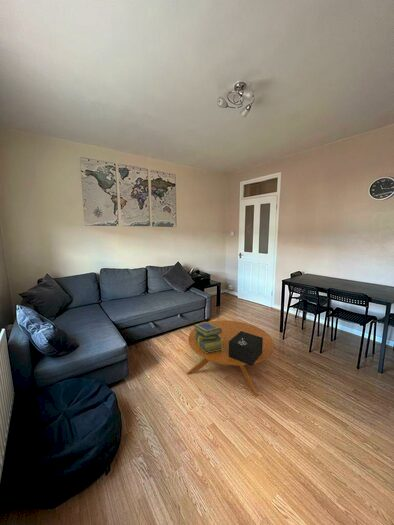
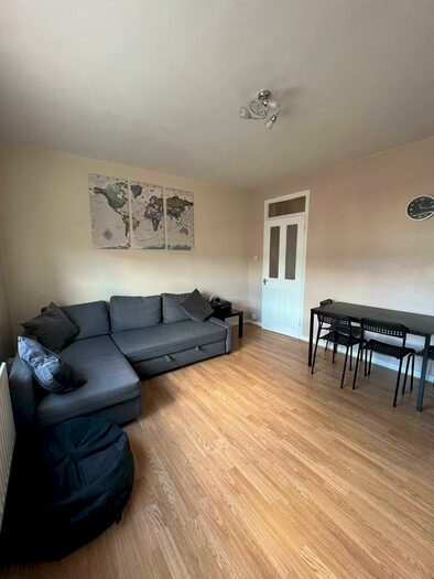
- decorative box (246, 344)
- stack of books (207, 335)
- coffee table (228, 350)
